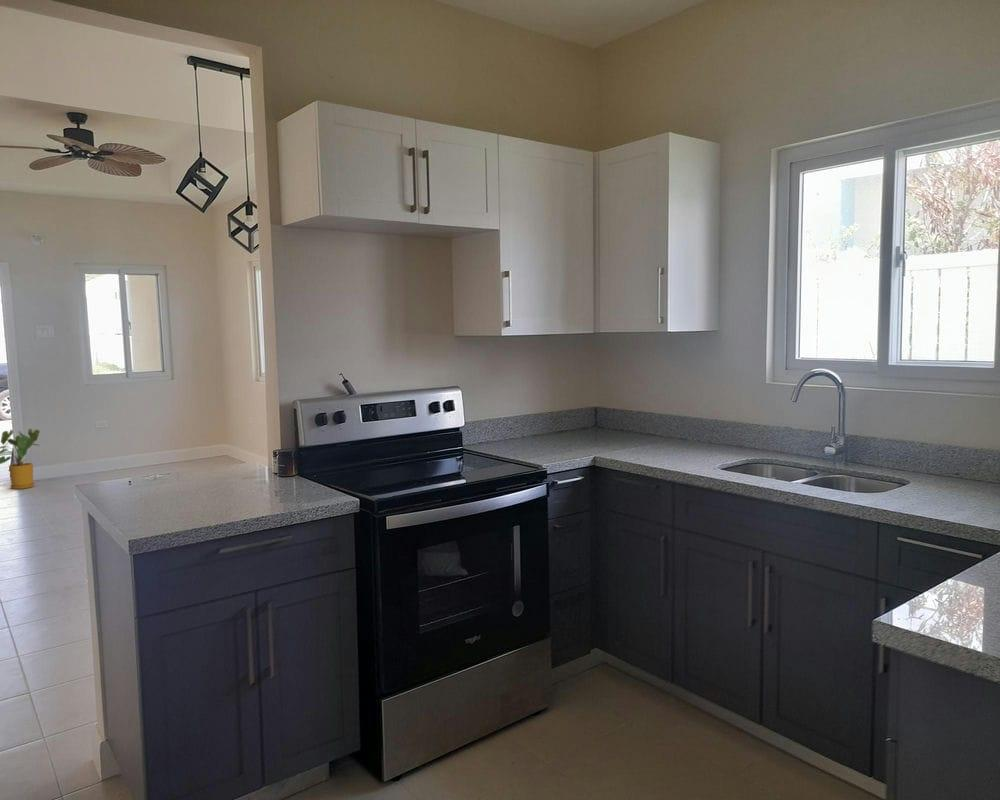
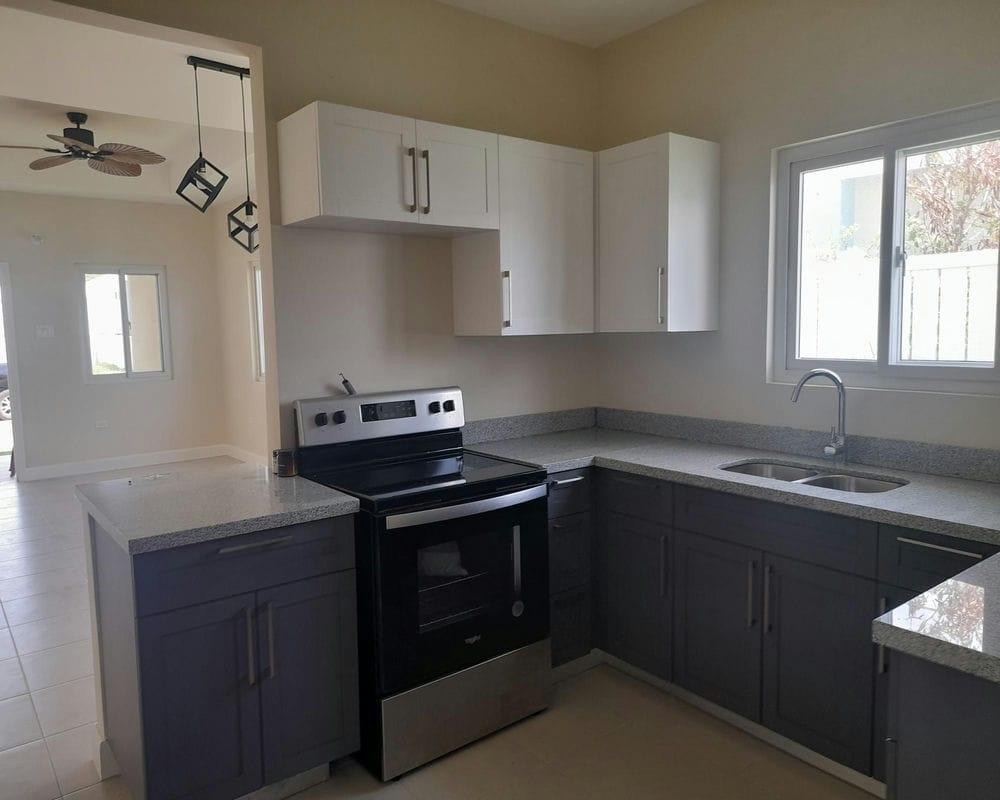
- house plant (18, 458)
